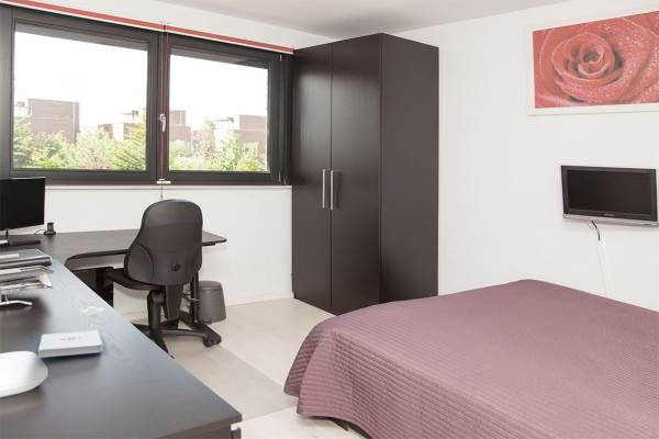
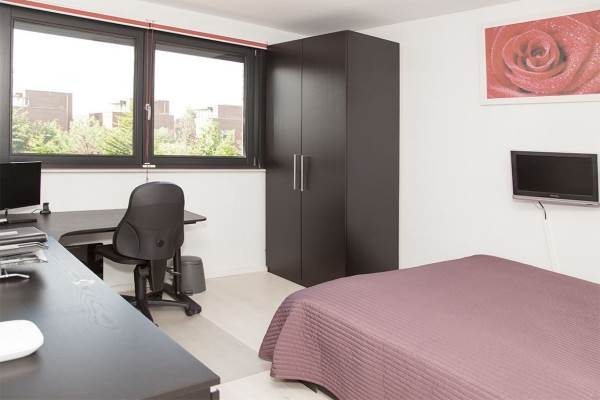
- notepad (70, 342)
